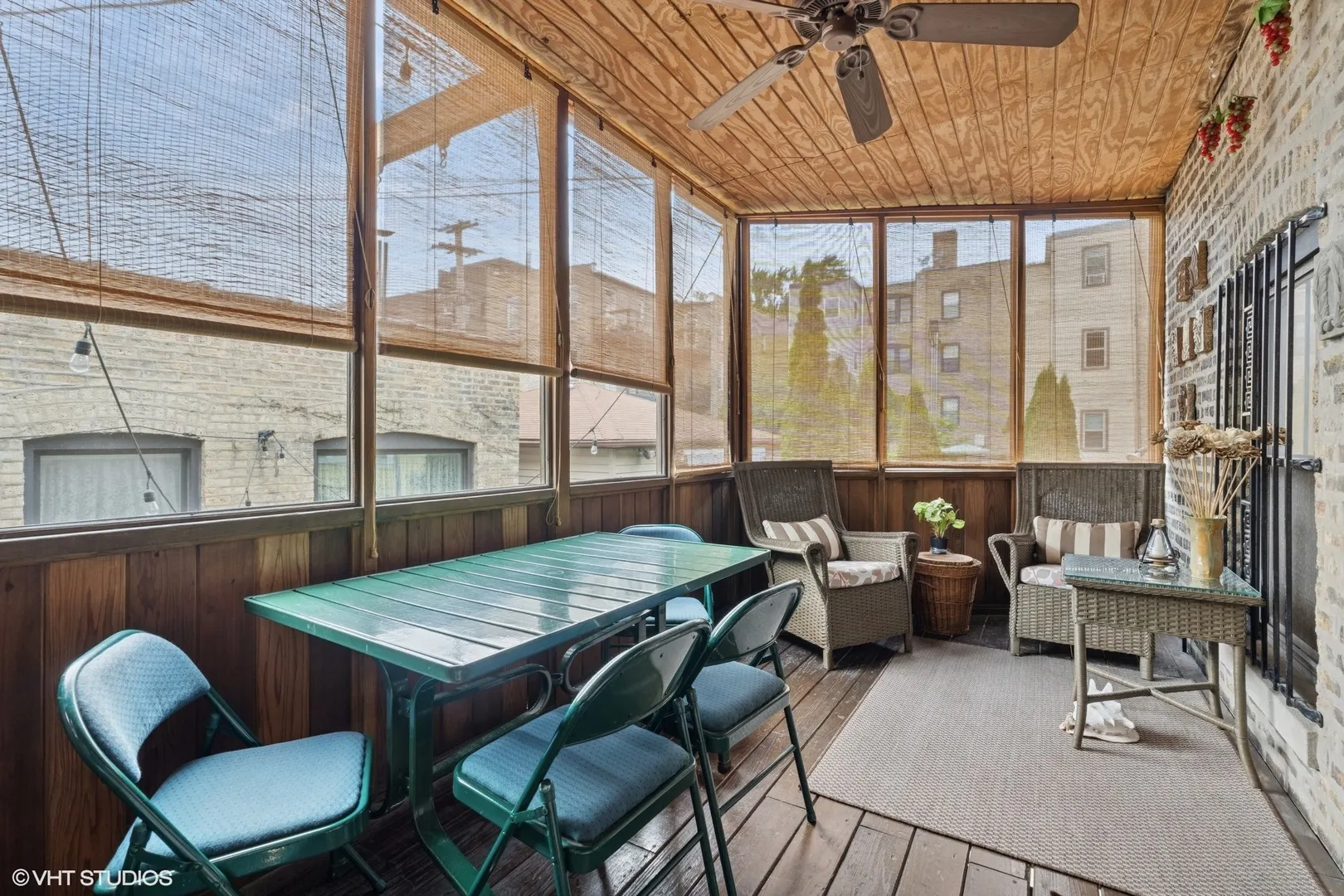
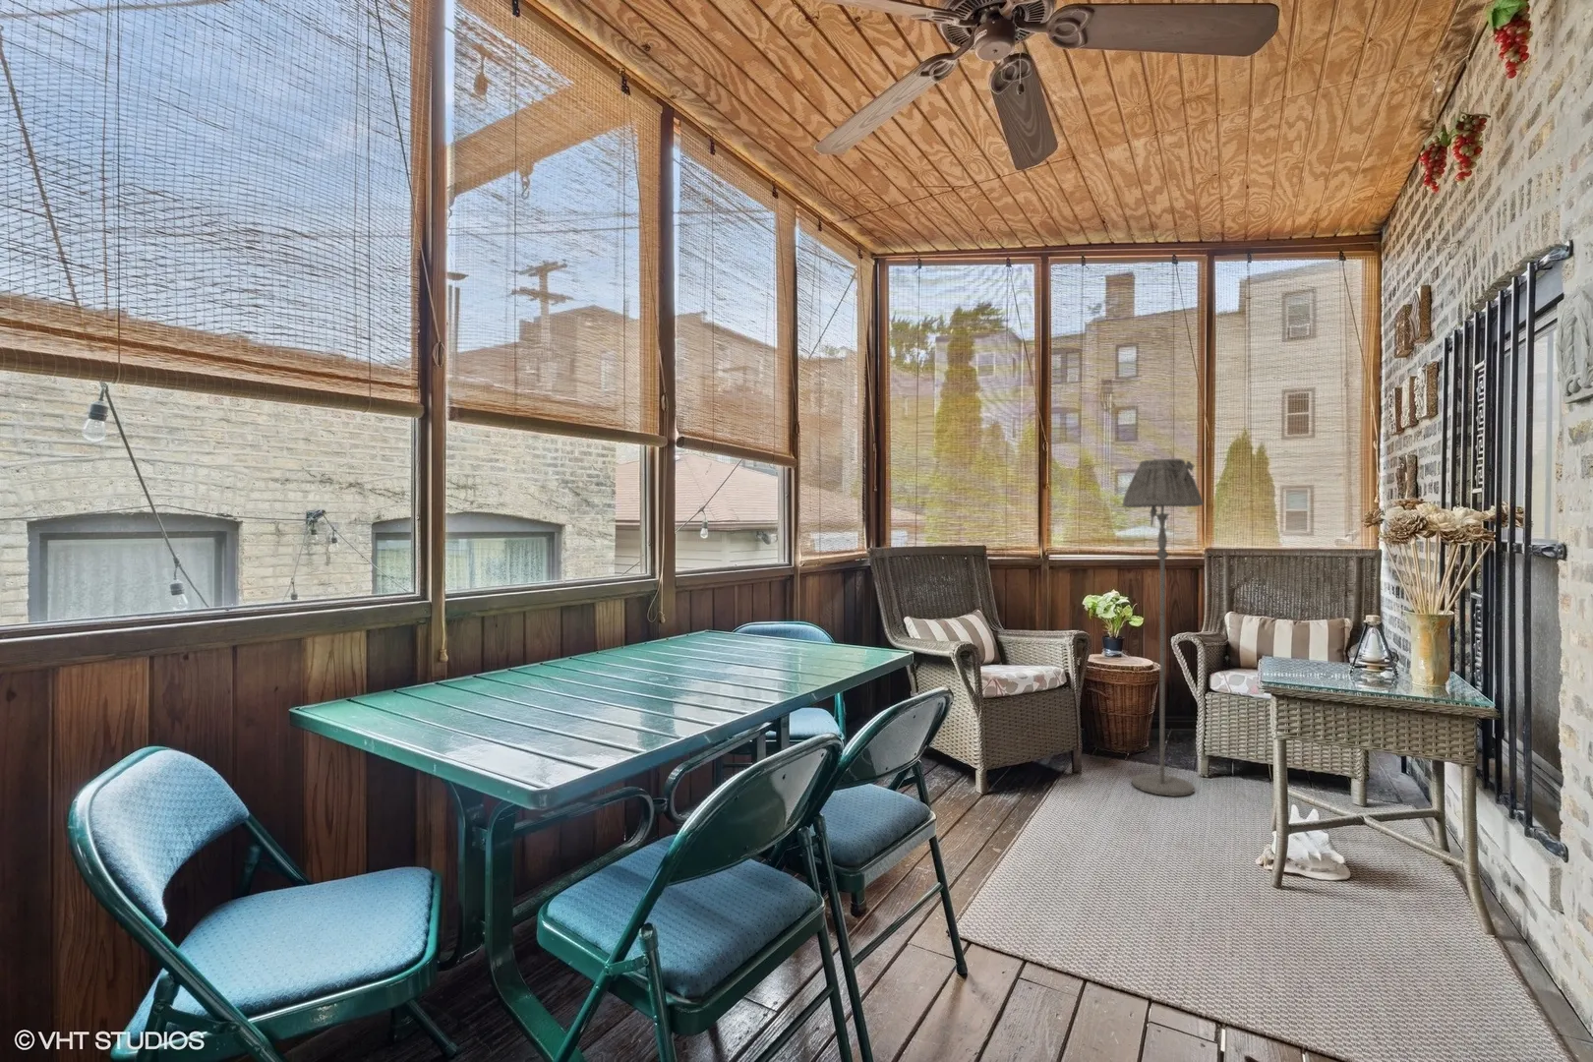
+ floor lamp (1162, 622)
